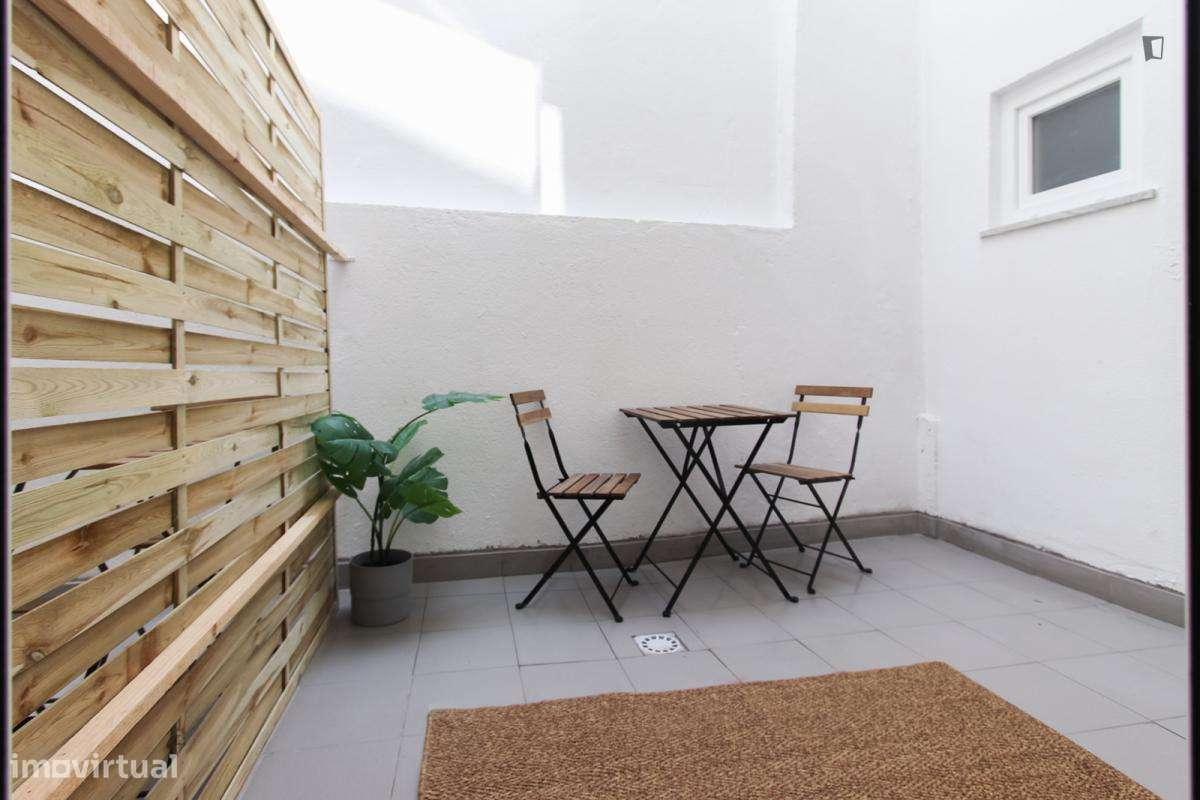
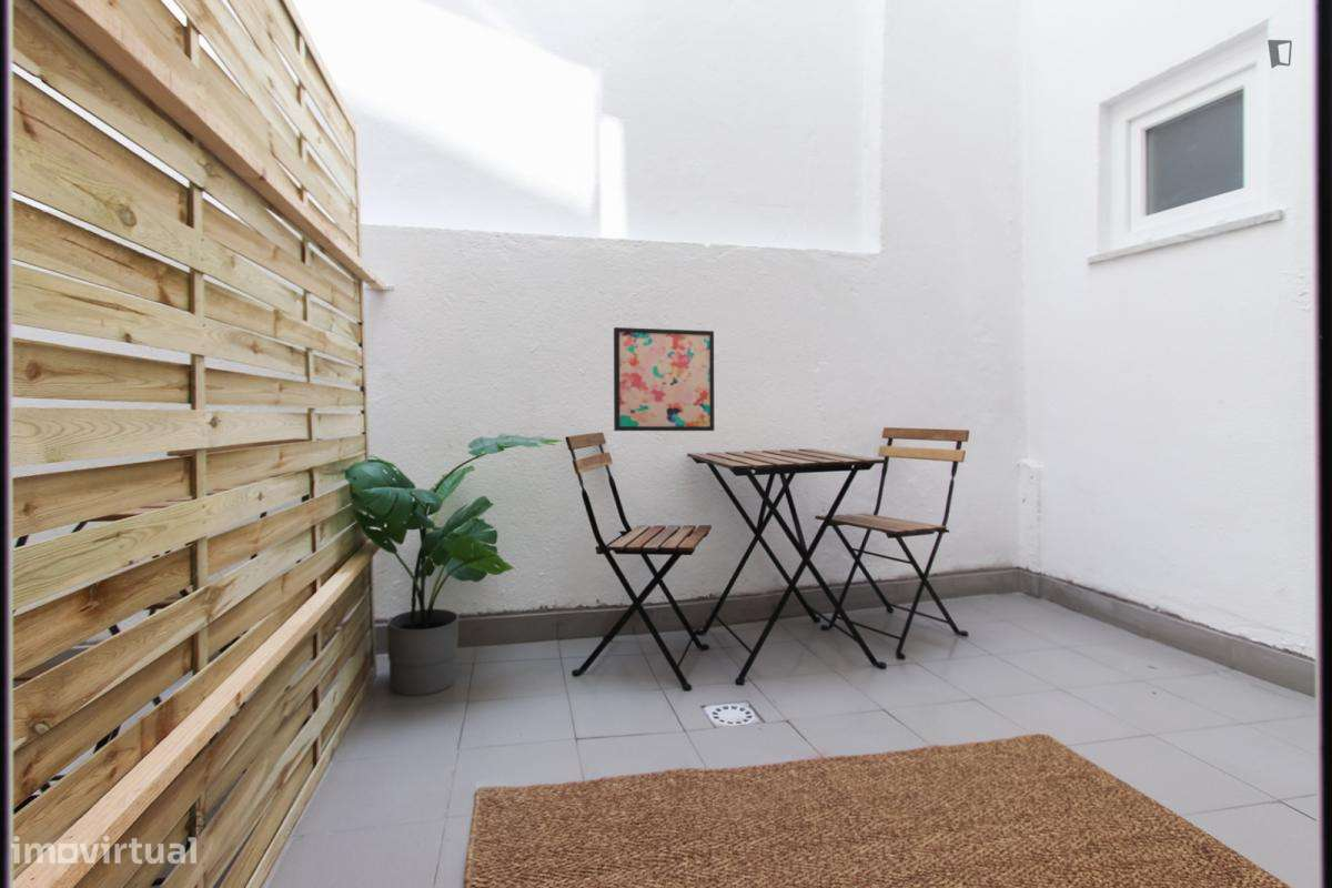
+ wall art (664, 380)
